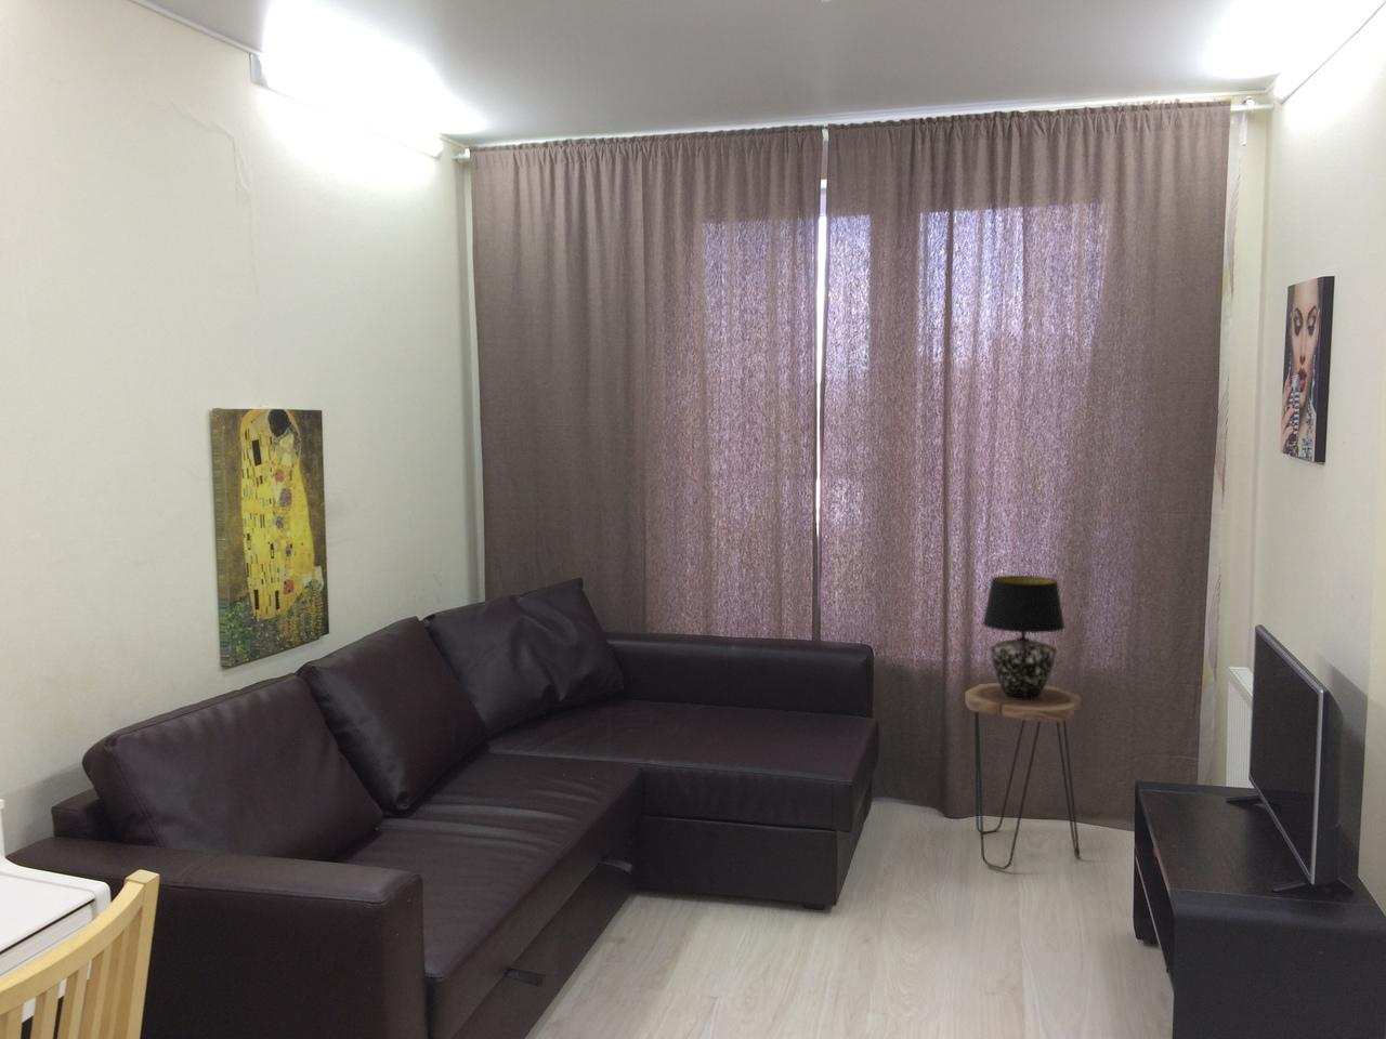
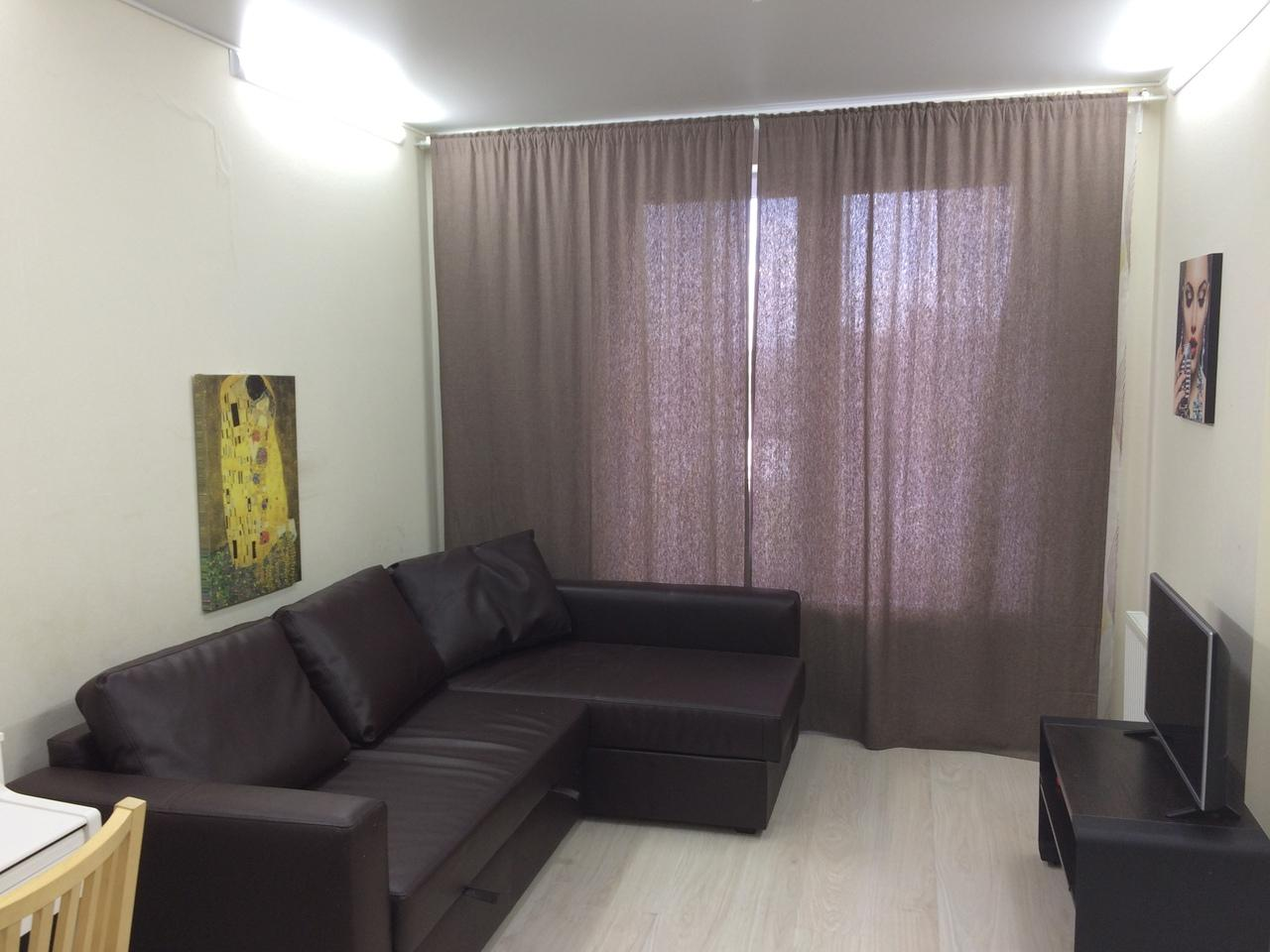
- side table (1027, 775)
- table lamp (1023, 637)
